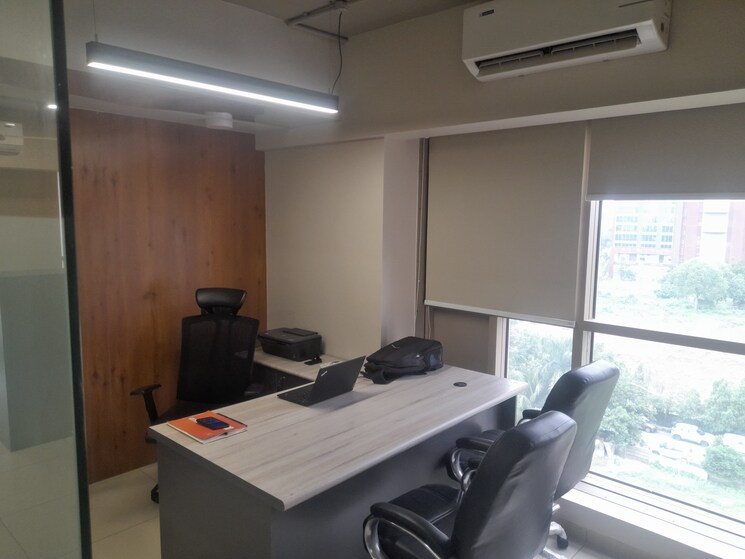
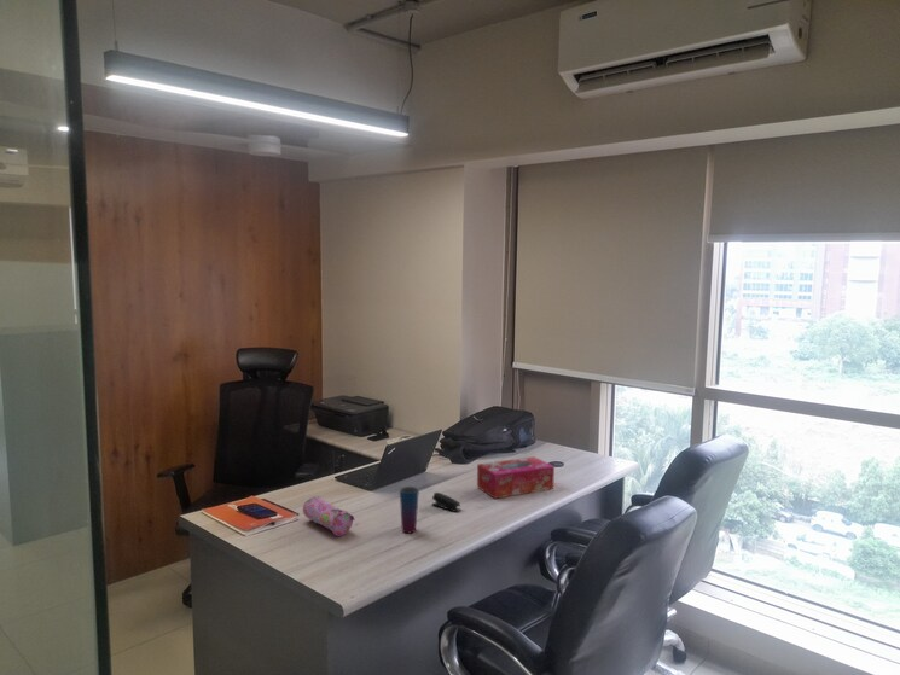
+ tissue box (515, 476)
+ pencil case (327, 514)
+ cup (408, 510)
+ stapler (446, 501)
